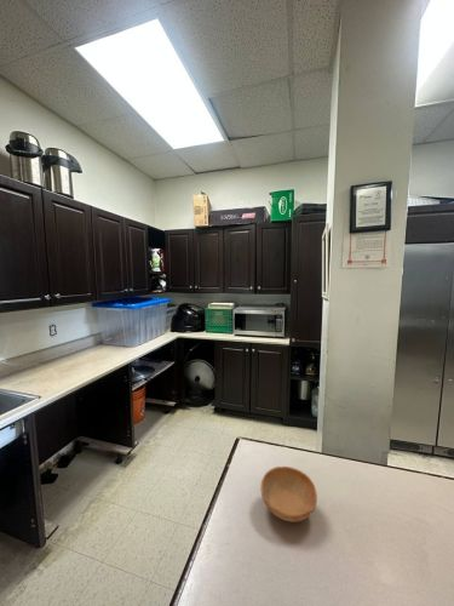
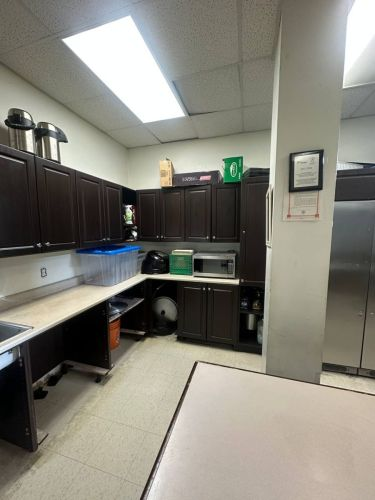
- bowl (287, 497)
